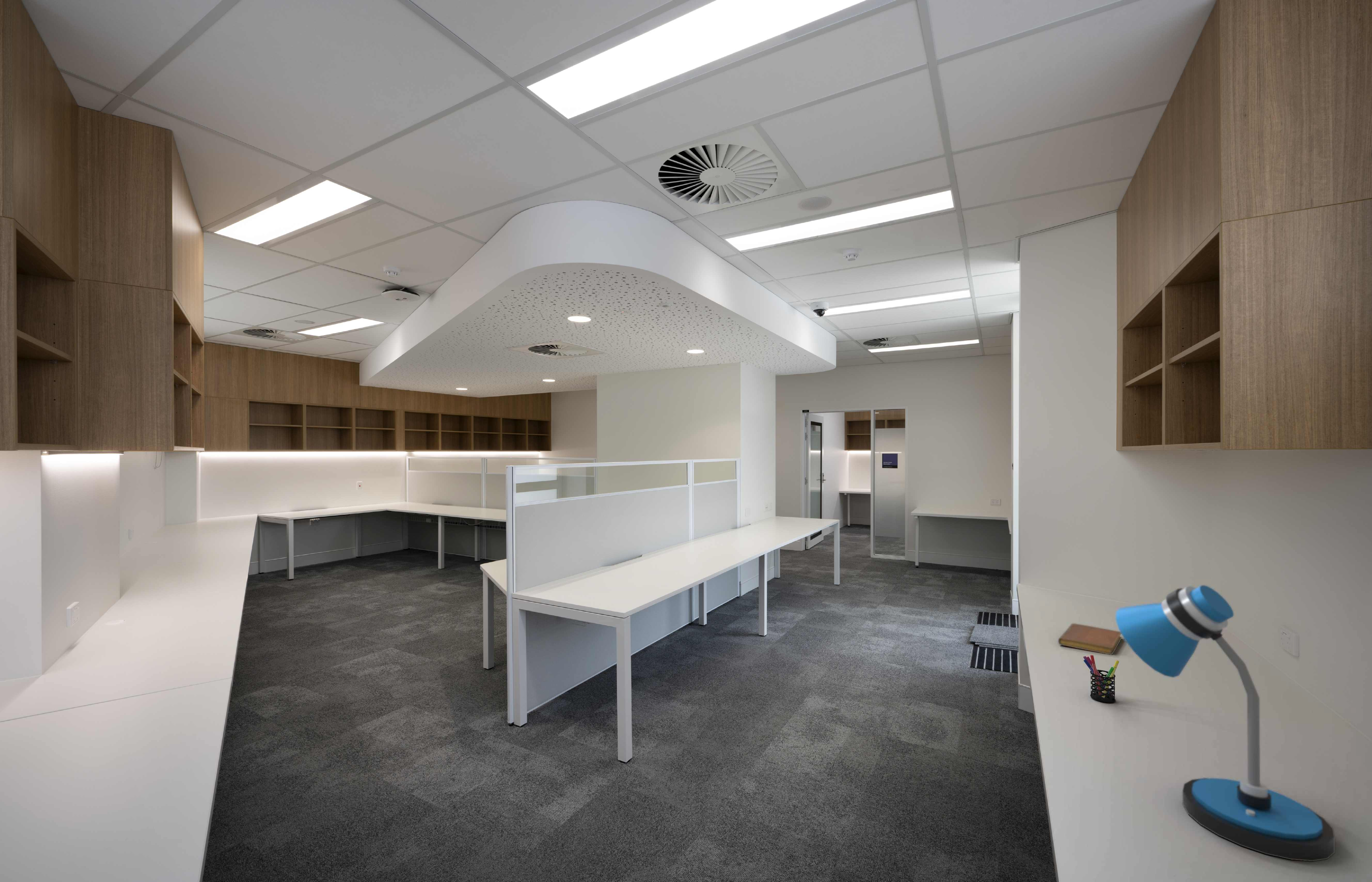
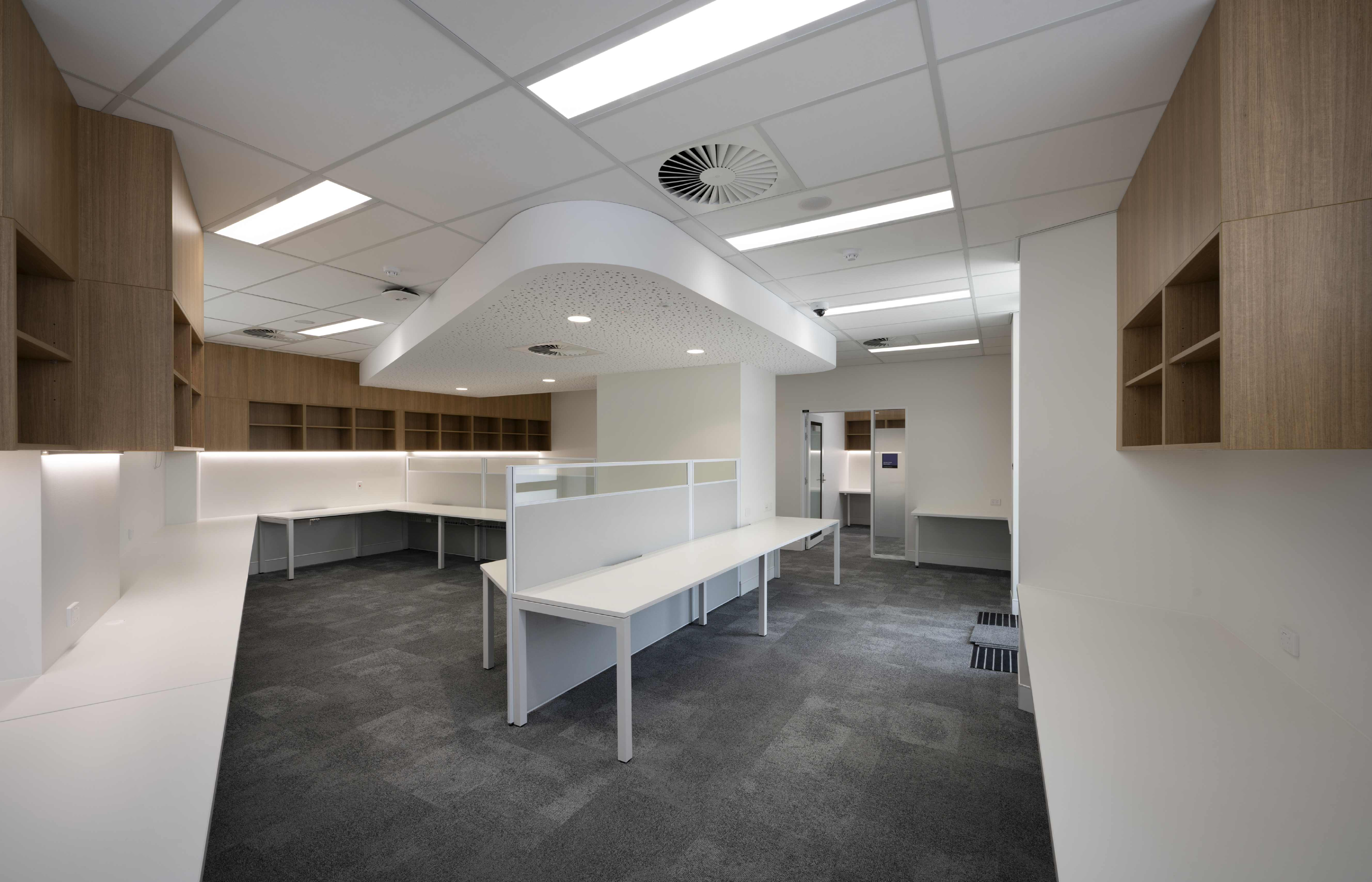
- desk lamp (1244, 688)
- pen holder (1103, 678)
- notebook (1090, 638)
